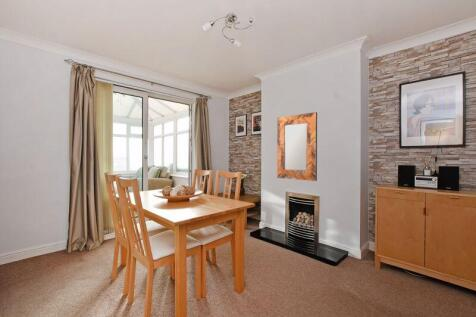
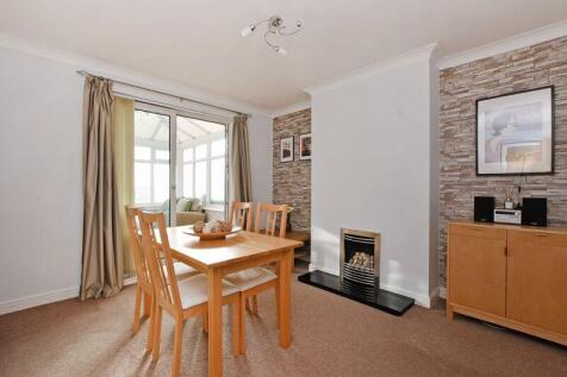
- home mirror (295, 147)
